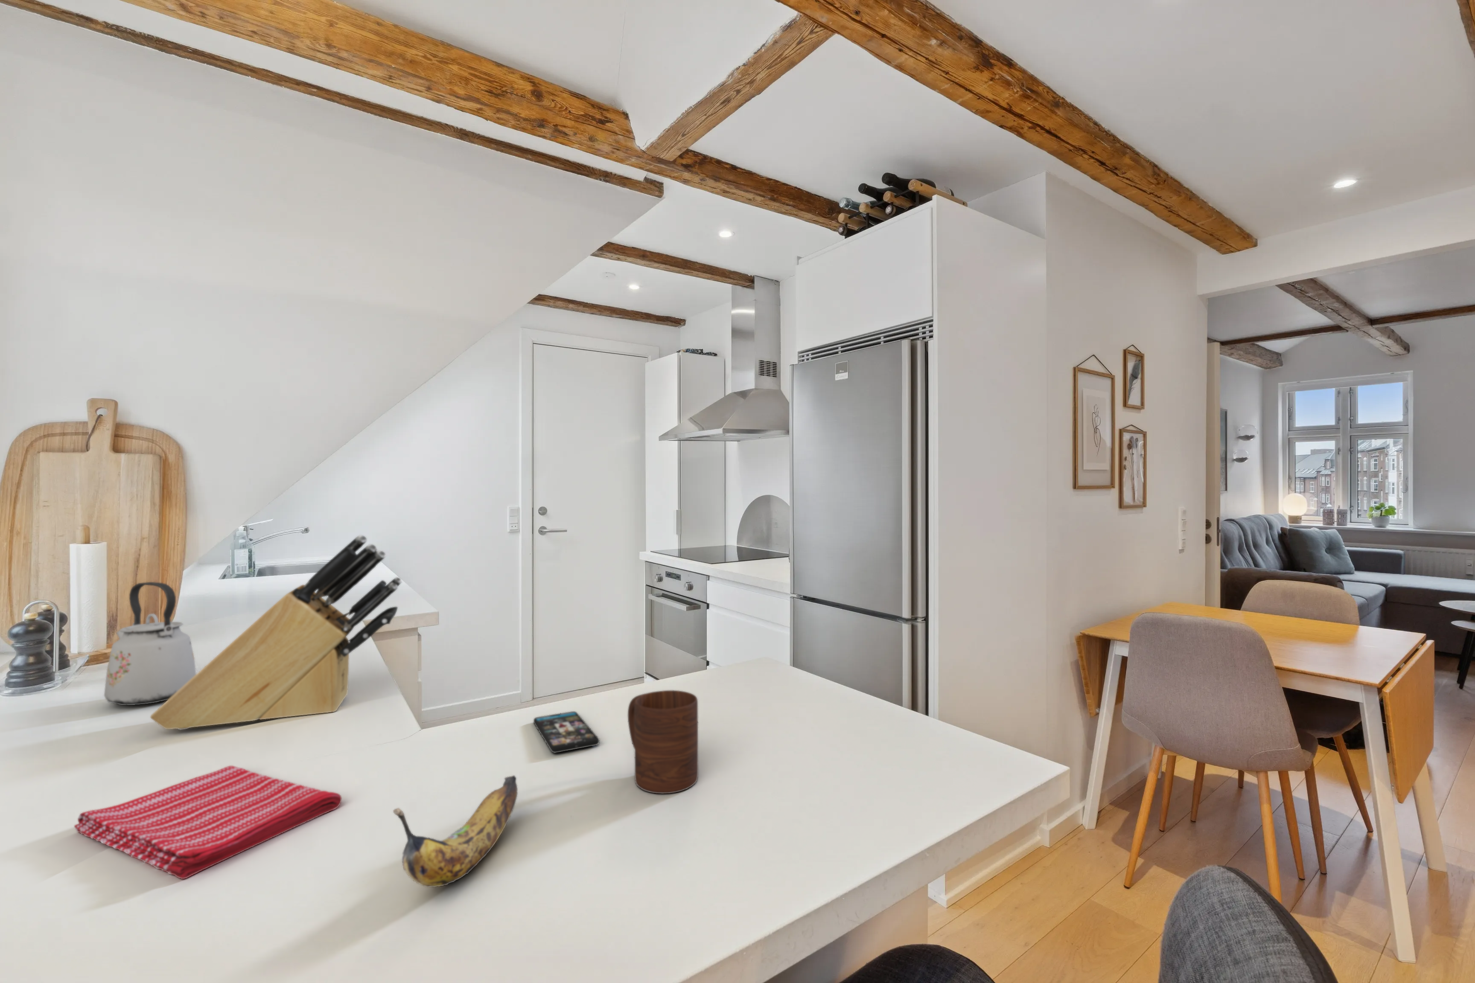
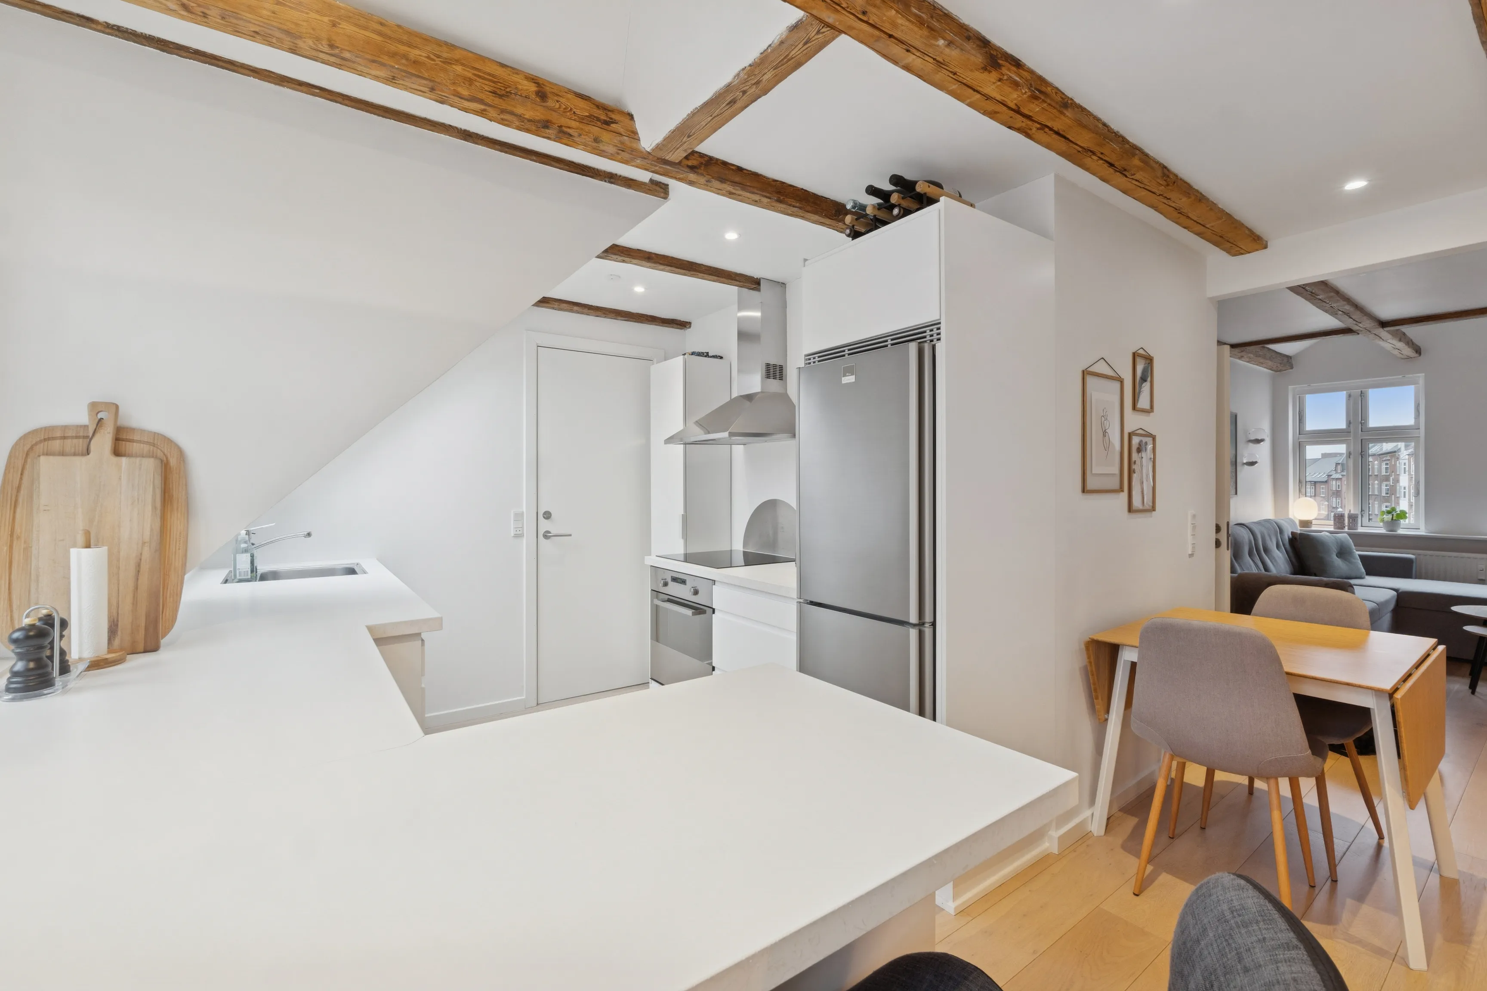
- kettle (144, 640)
- smartphone (565, 730)
- dish towel (213, 810)
- cup (658, 738)
- knife block (289, 624)
- banana (469, 818)
